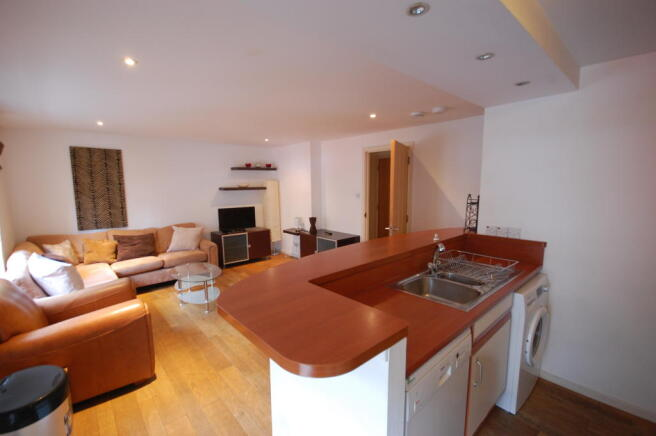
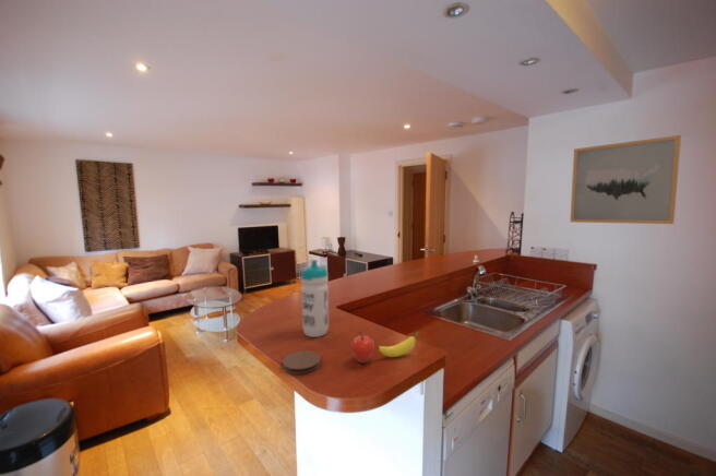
+ wall art (620, 183)
+ coaster (301, 361)
+ water bottle (314, 296)
+ fruit (384, 346)
